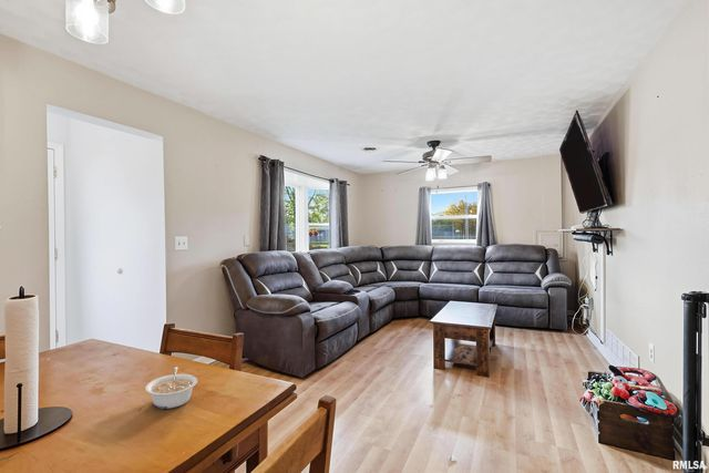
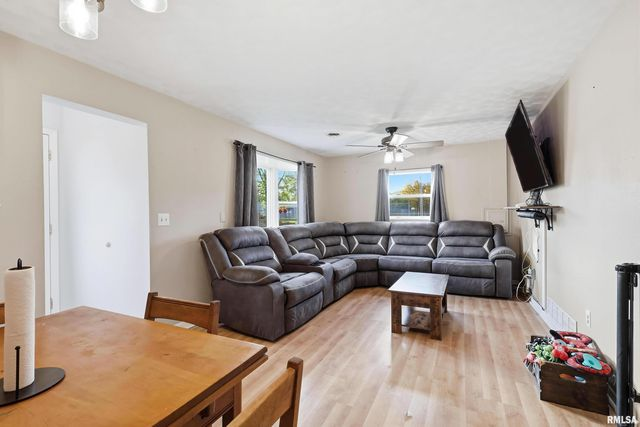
- legume (171, 389)
